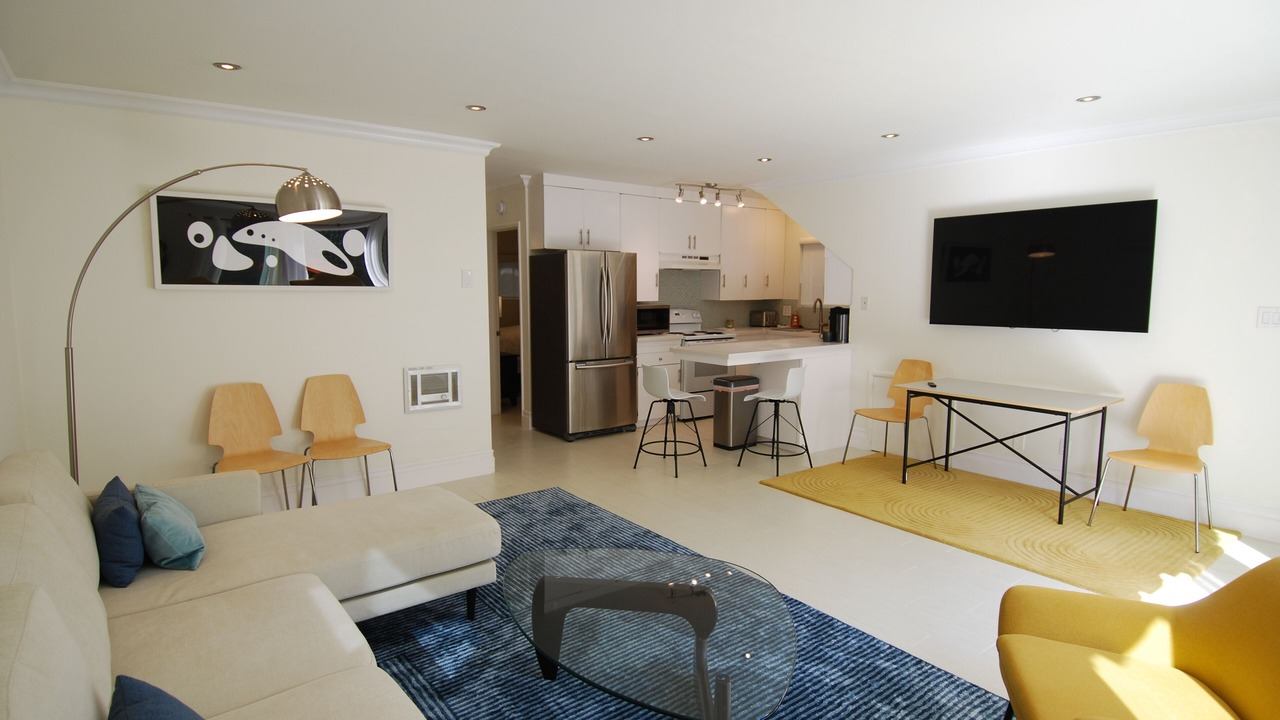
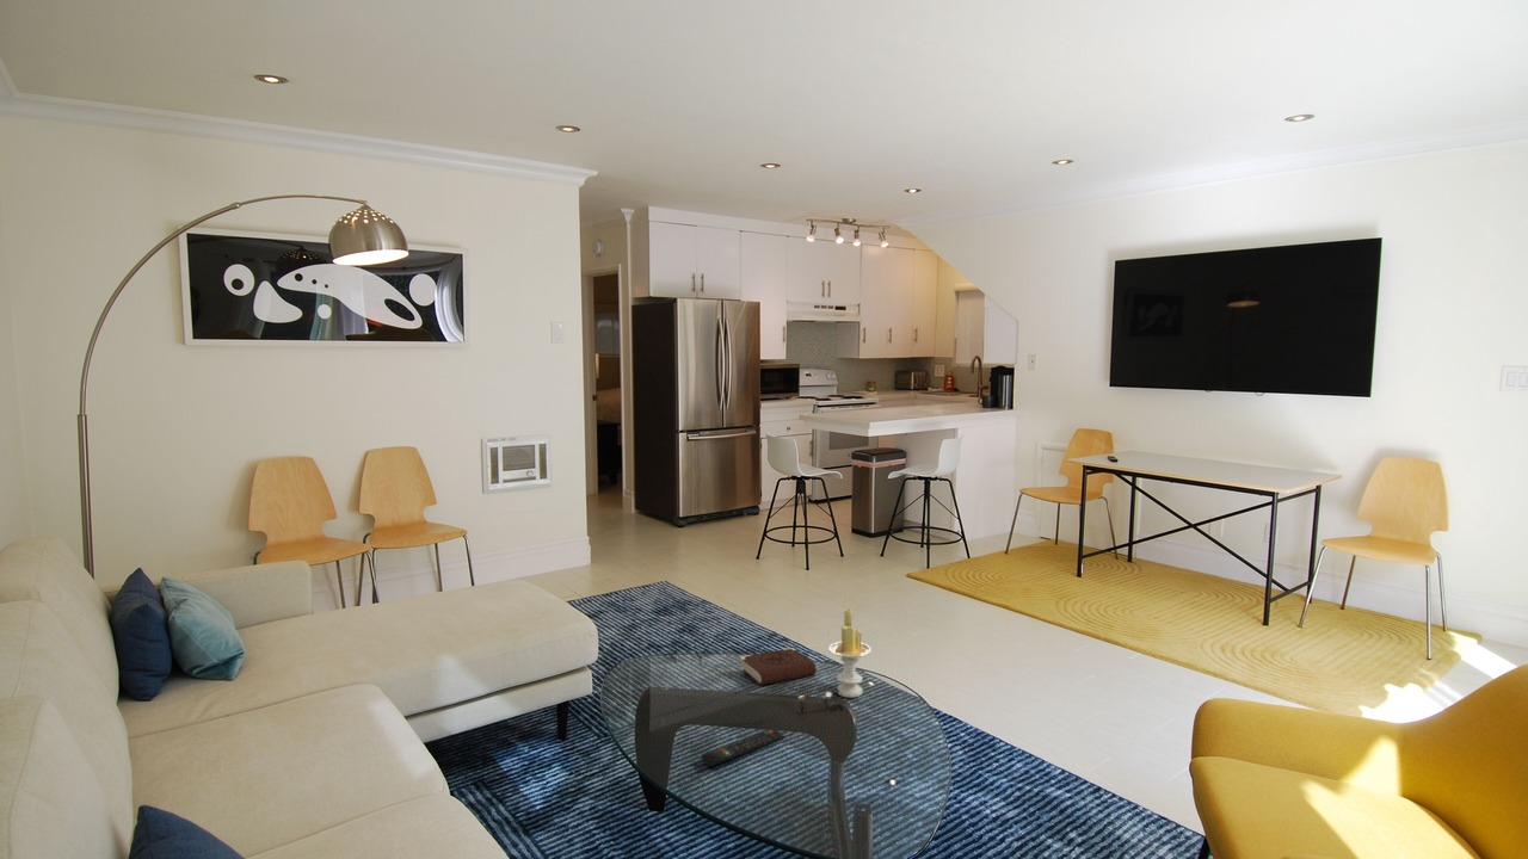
+ remote control (744, 747)
+ candle (849, 651)
+ book (777, 666)
